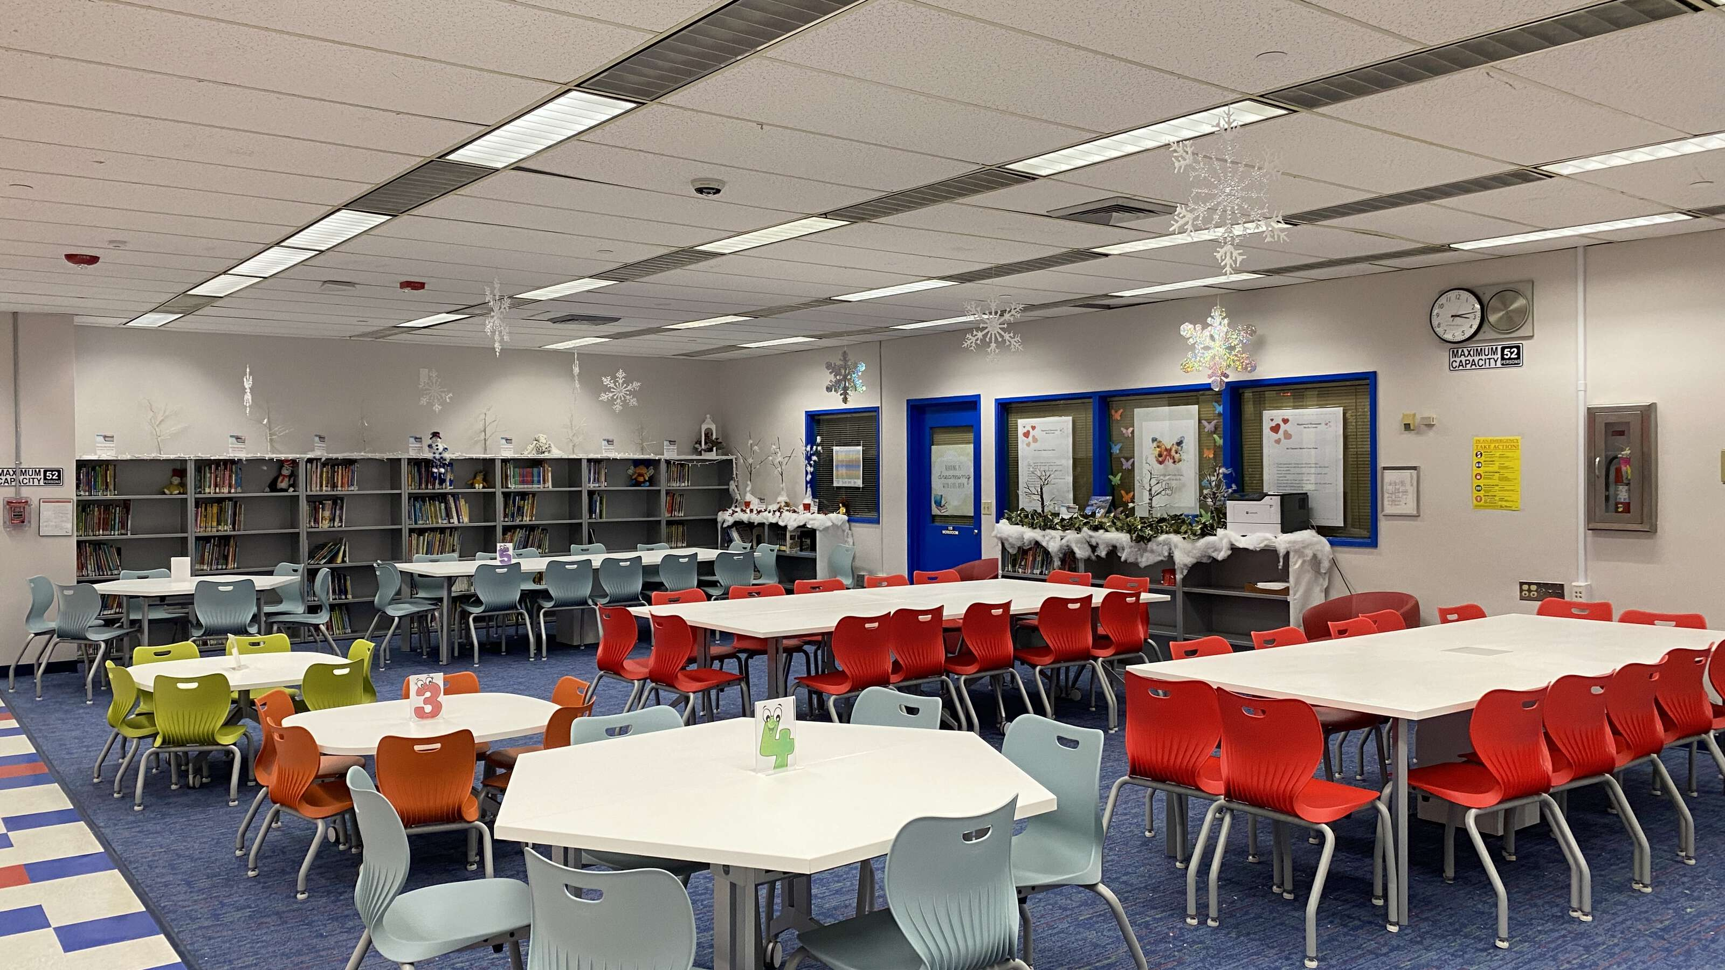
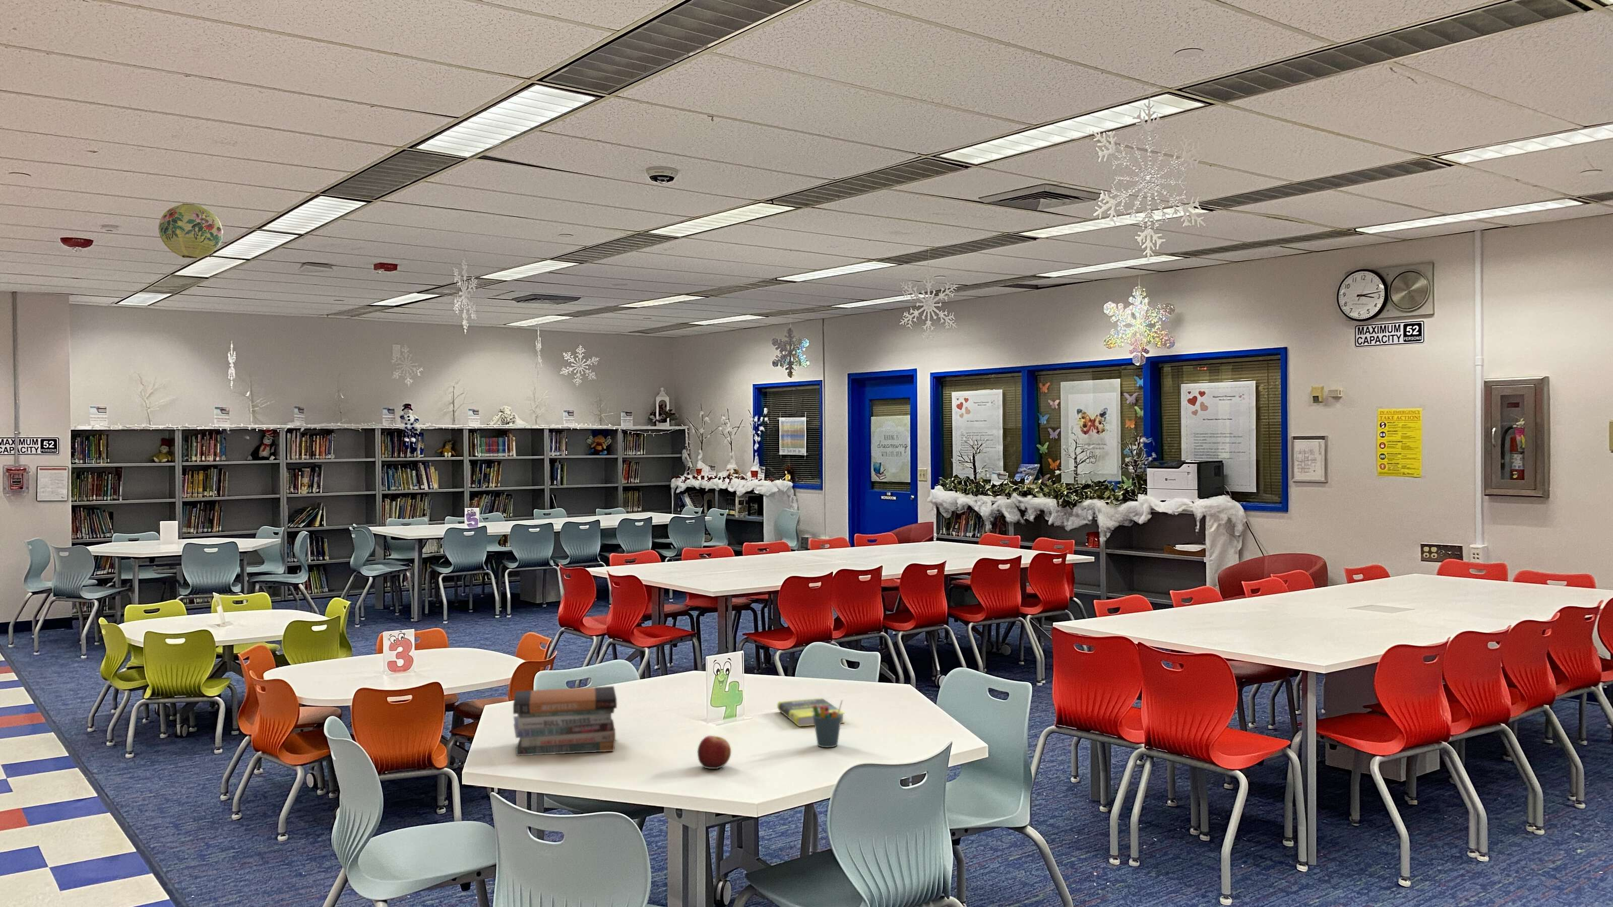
+ pen holder (828, 722)
+ apple (715, 751)
+ book stack (565, 720)
+ paper lantern (191, 231)
+ book (810, 711)
